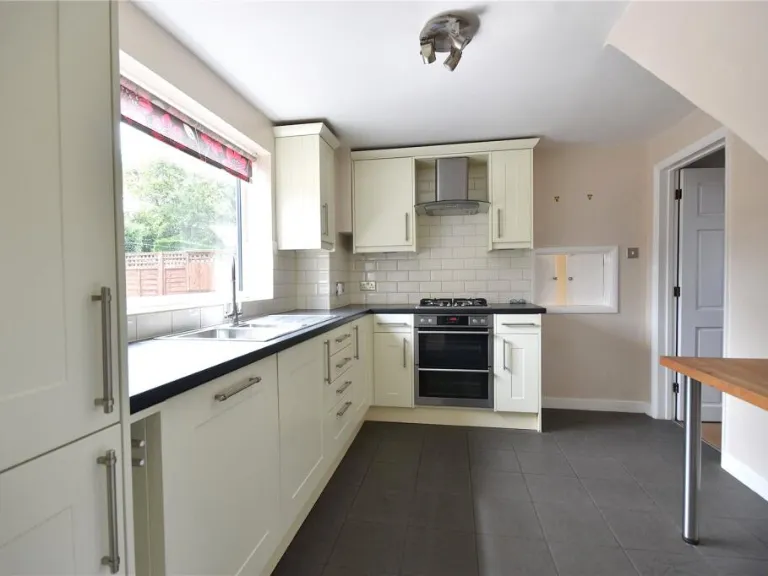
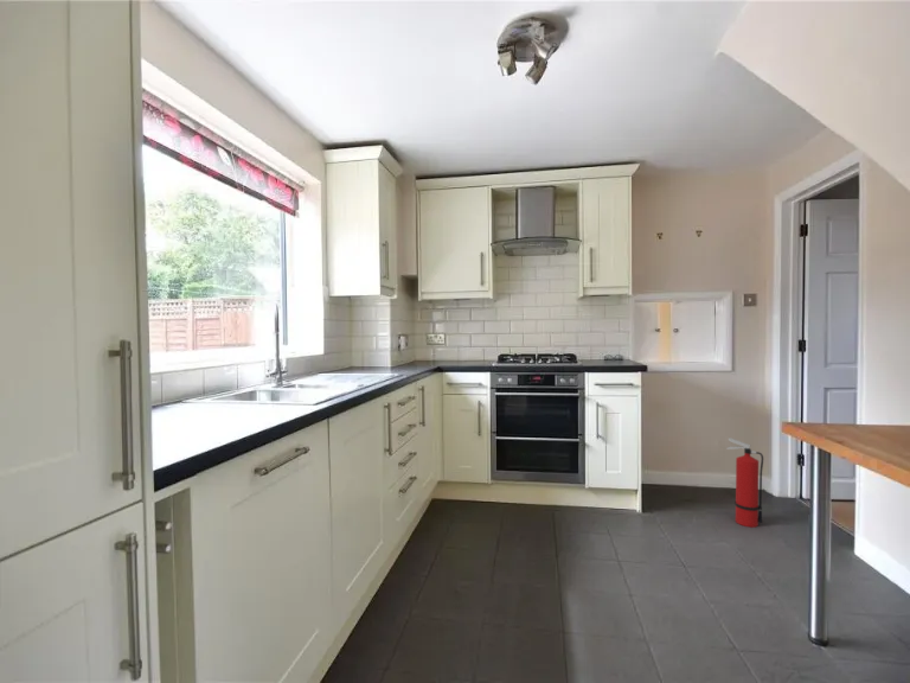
+ fire extinguisher (743, 480)
